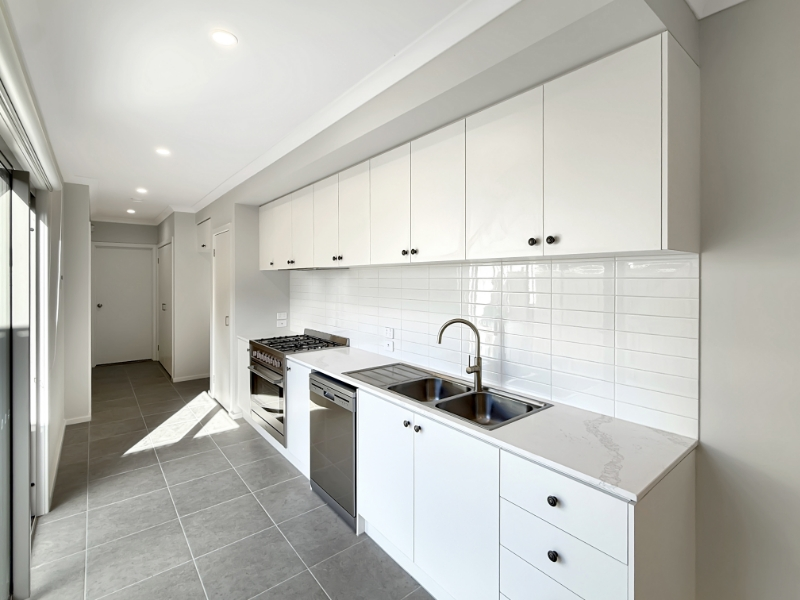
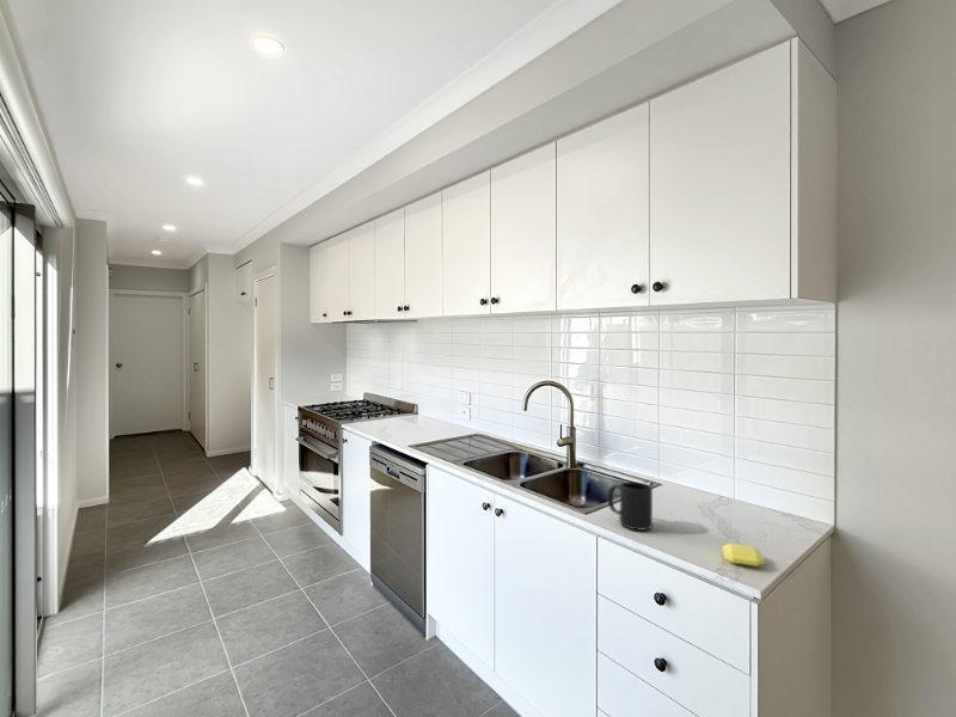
+ soap bar (742, 554)
+ mug (630, 503)
